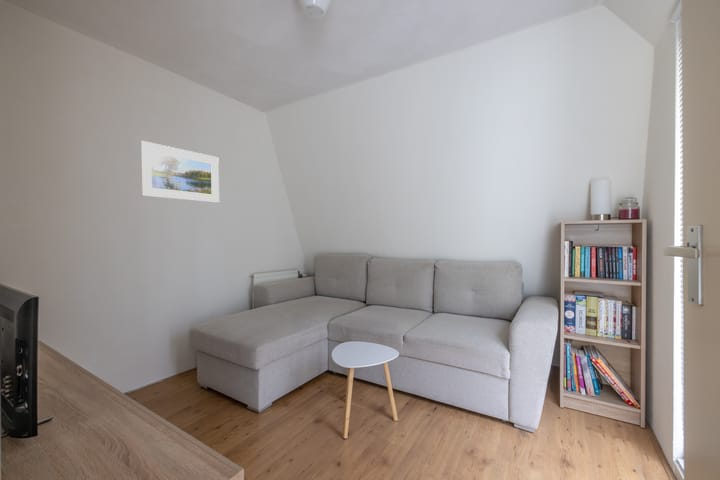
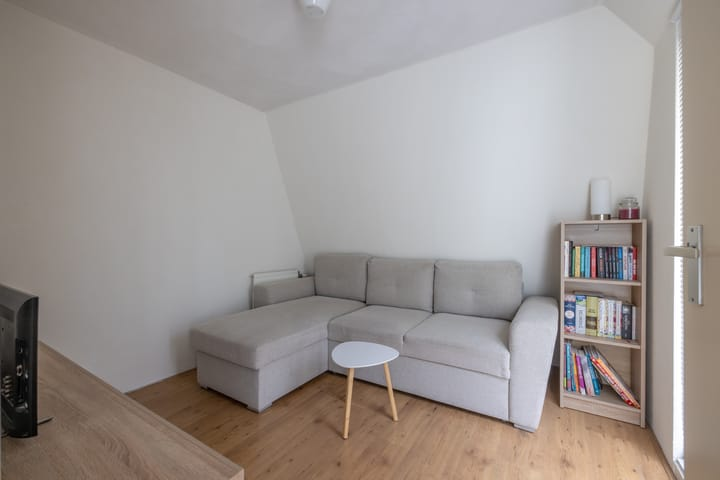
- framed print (183, 174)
